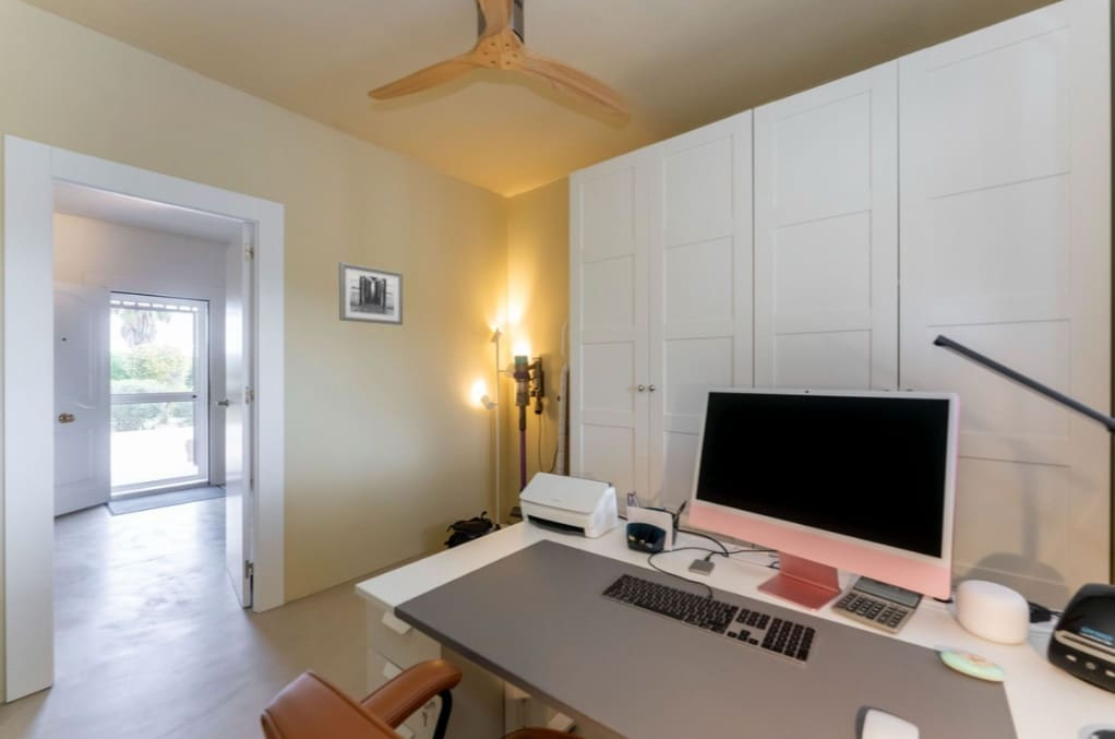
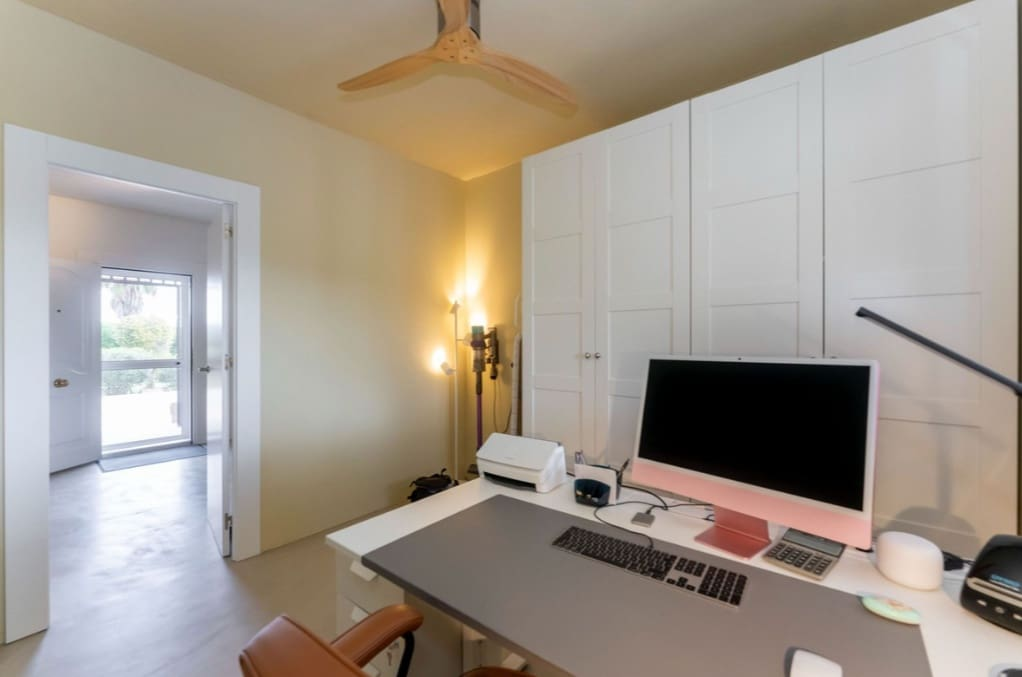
- wall art (372, 295)
